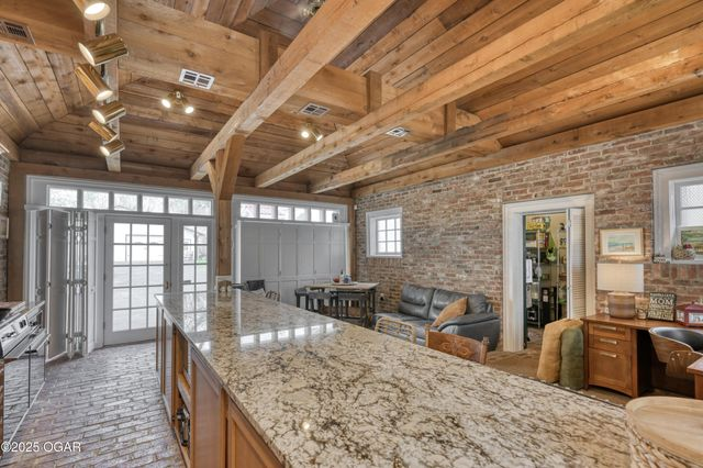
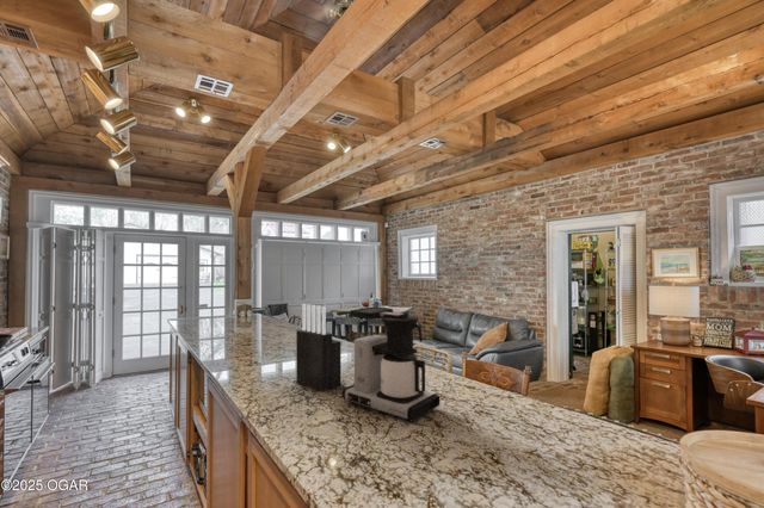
+ coffee maker (389, 358)
+ knife block (320, 343)
